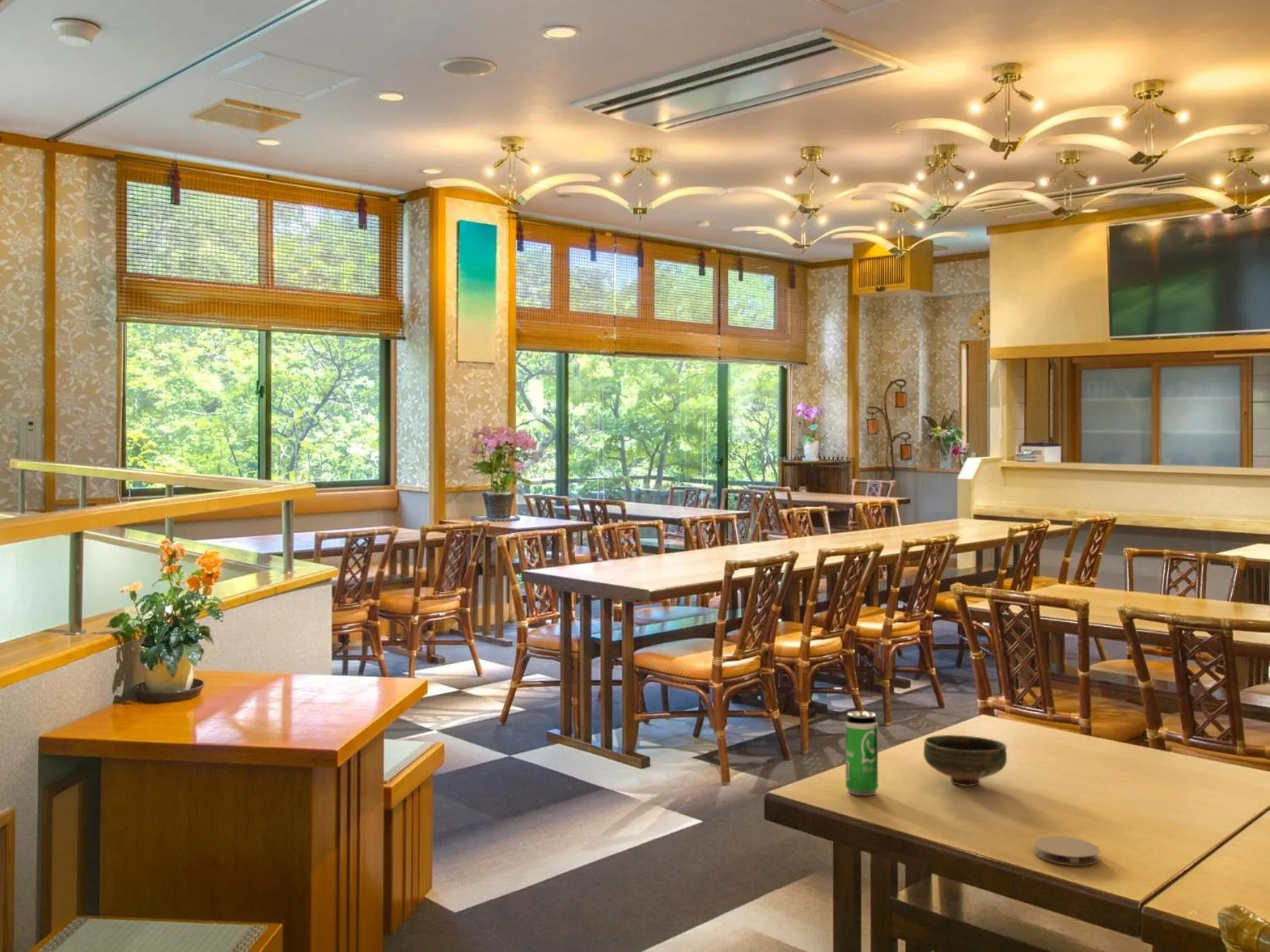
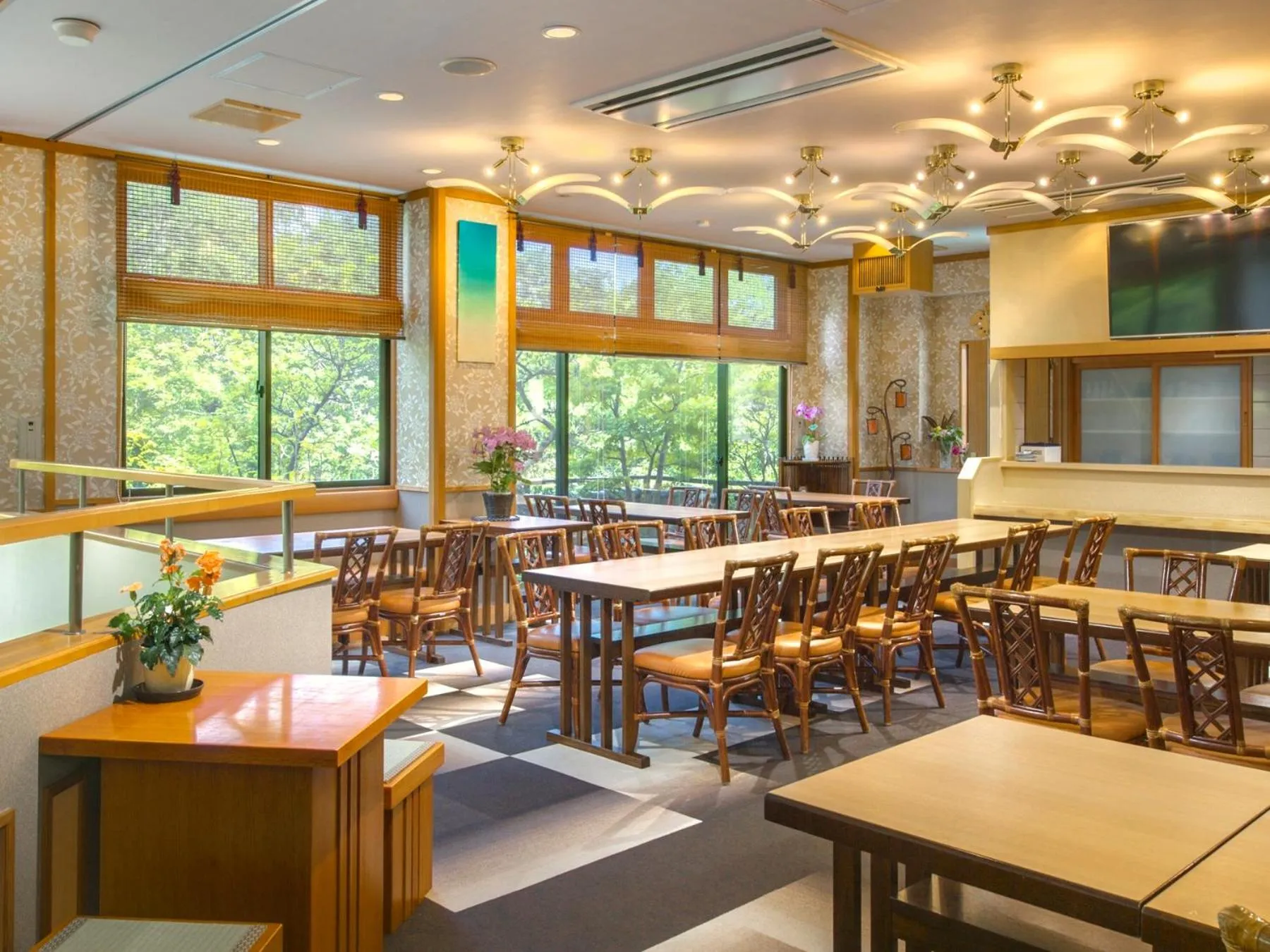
- bowl (964, 762)
- beverage can (861, 752)
- coaster (1066, 850)
